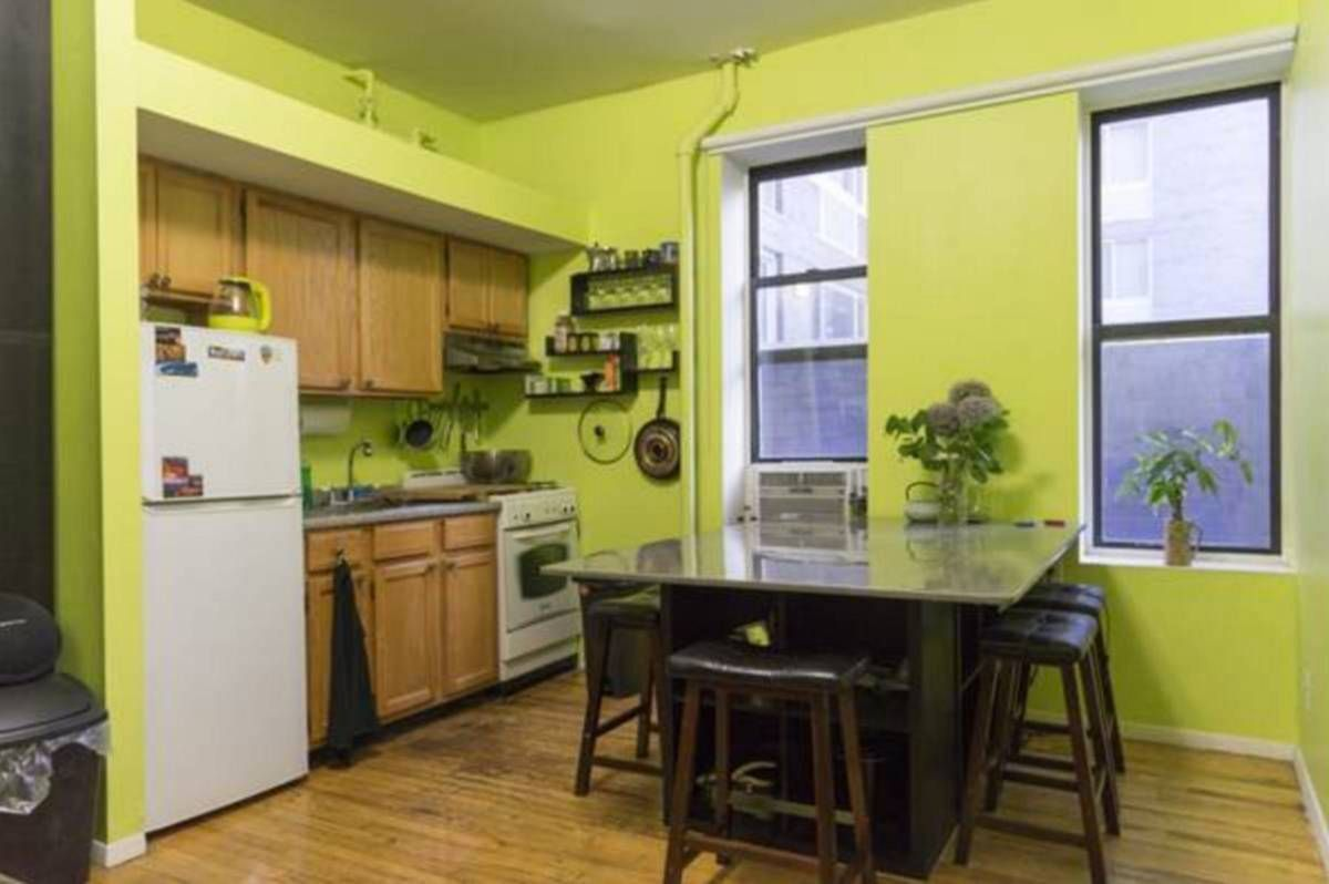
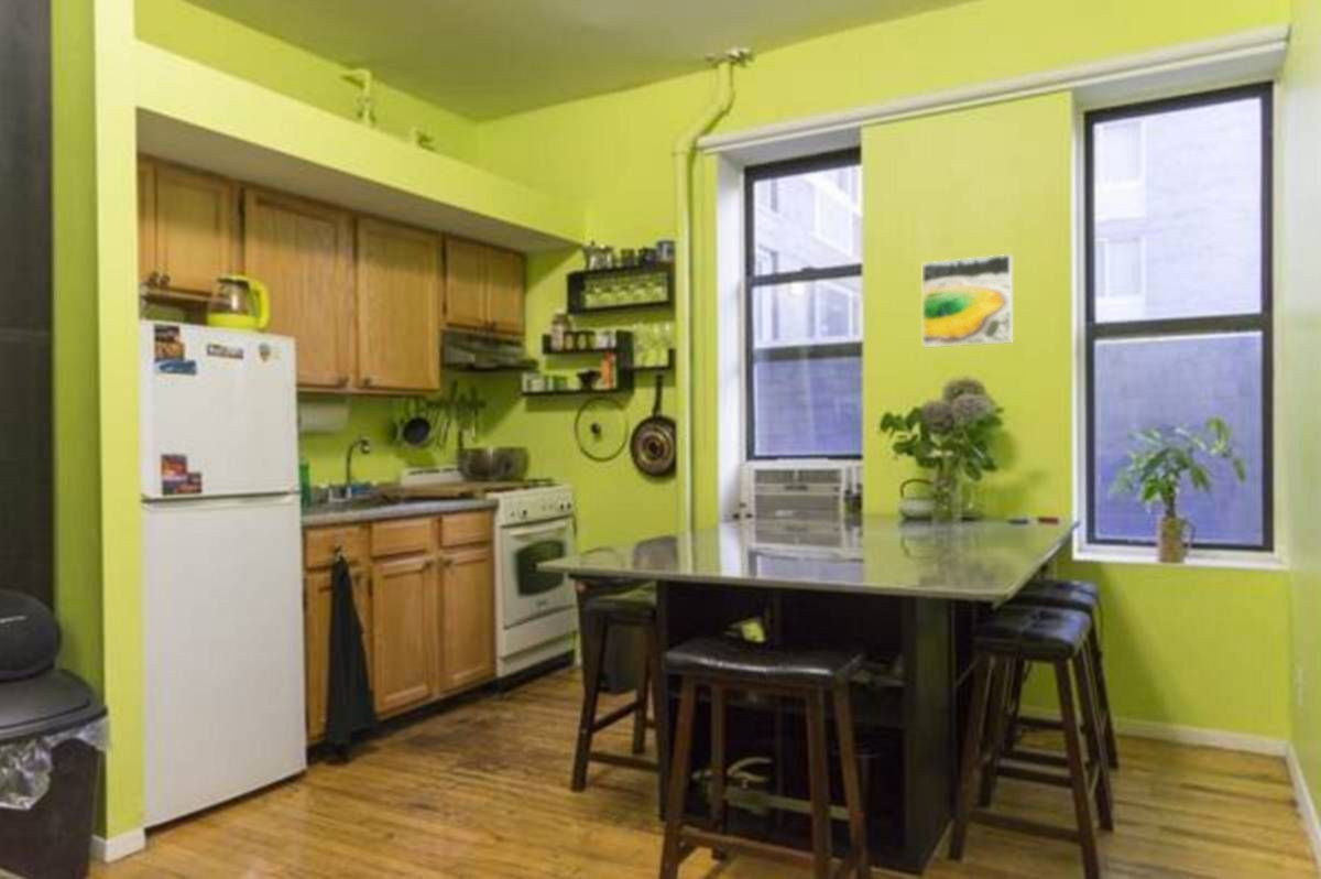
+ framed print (965, 302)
